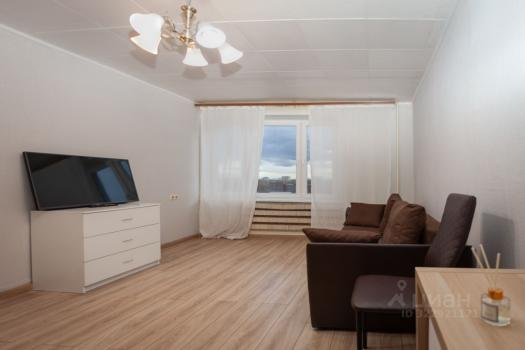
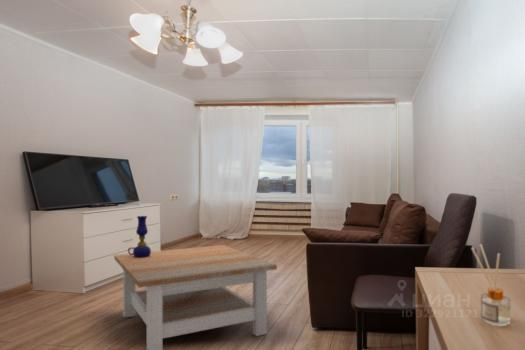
+ coffee table (190, 291)
+ oil lamp (139, 236)
